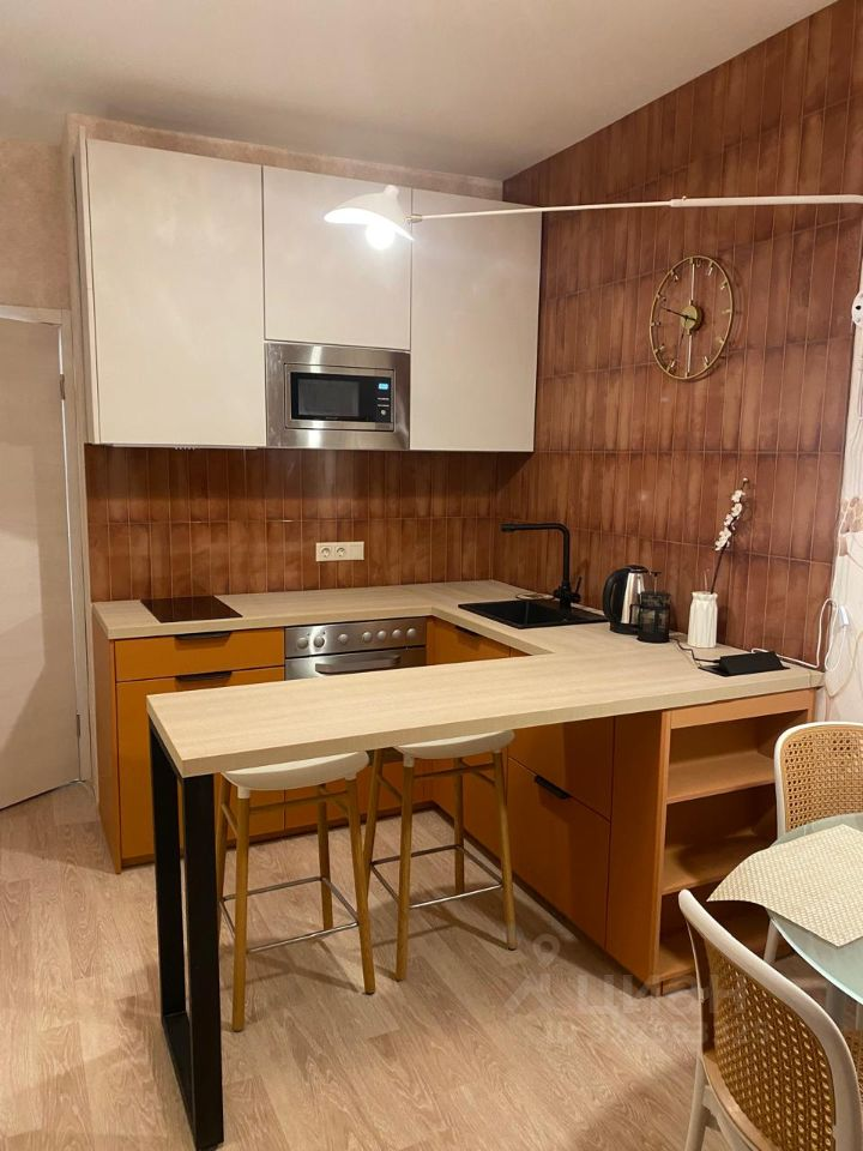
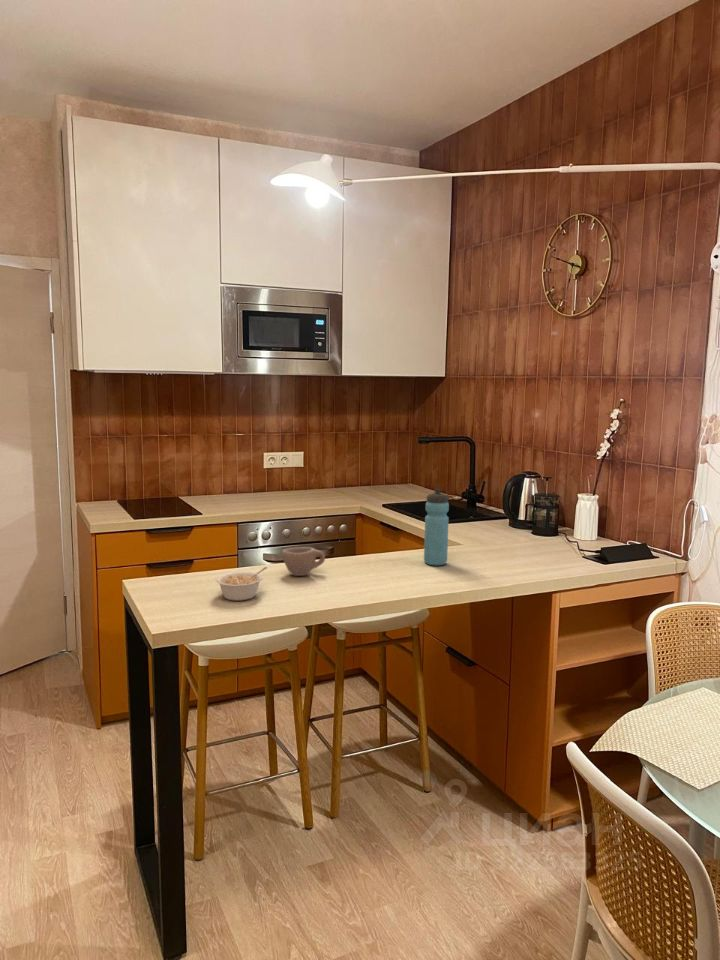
+ legume (240, 584)
+ water bottle (436, 526)
+ cup (303, 561)
